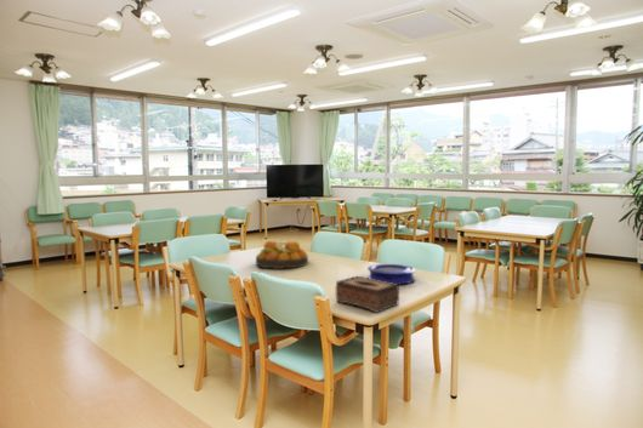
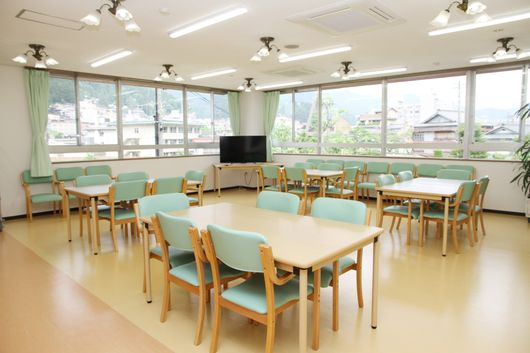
- fruit bowl (281, 252)
- tissue box (366, 292)
- plate (391, 273)
